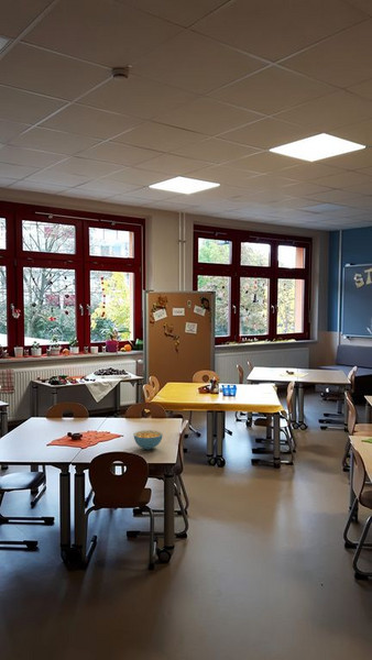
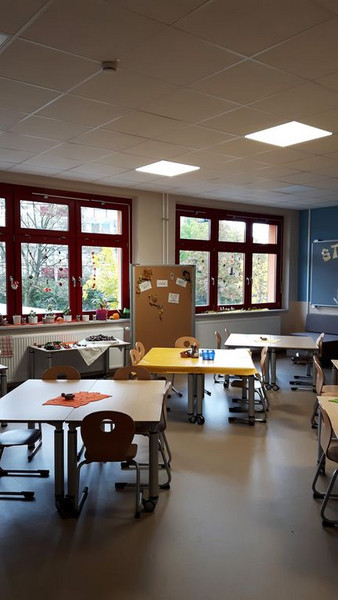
- cereal bowl (147, 440)
